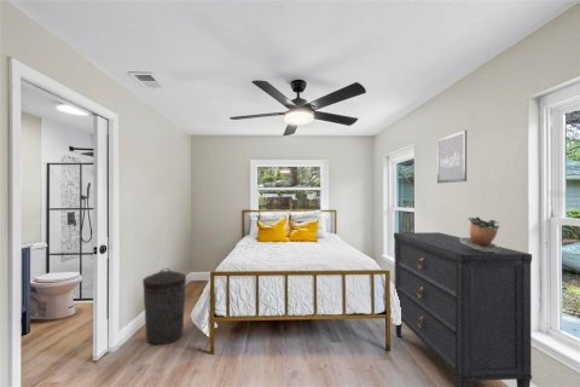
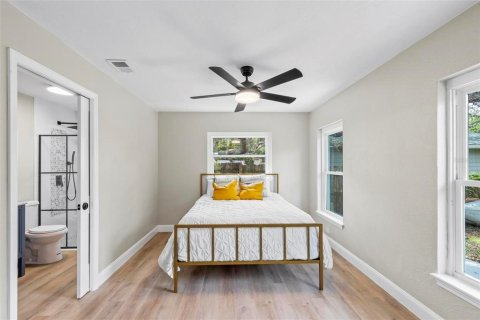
- dresser (447, 302)
- wall art (451, 158)
- trash can (164, 302)
- pot (480, 232)
